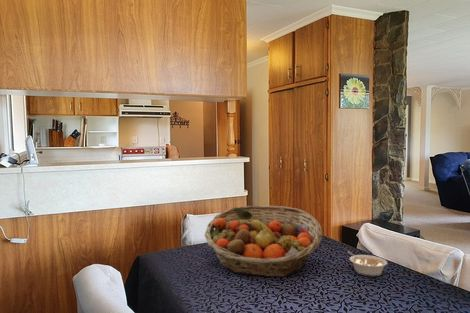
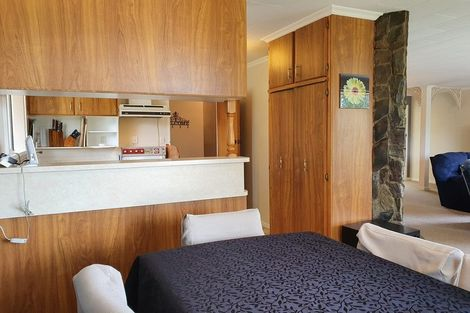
- fruit basket (262, 238)
- legume (366, 264)
